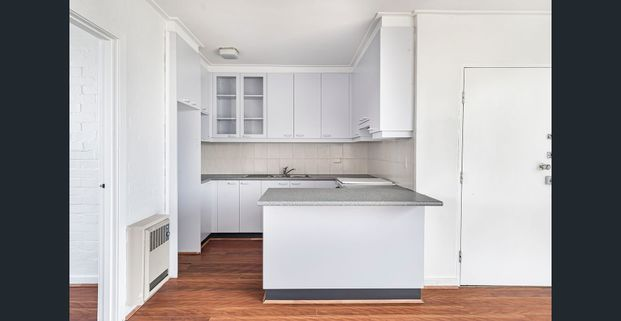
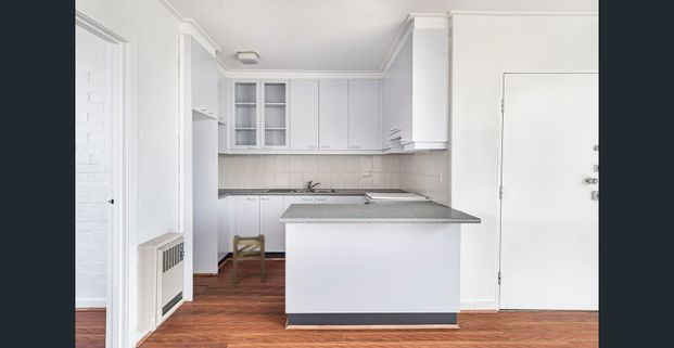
+ stool (249, 258)
